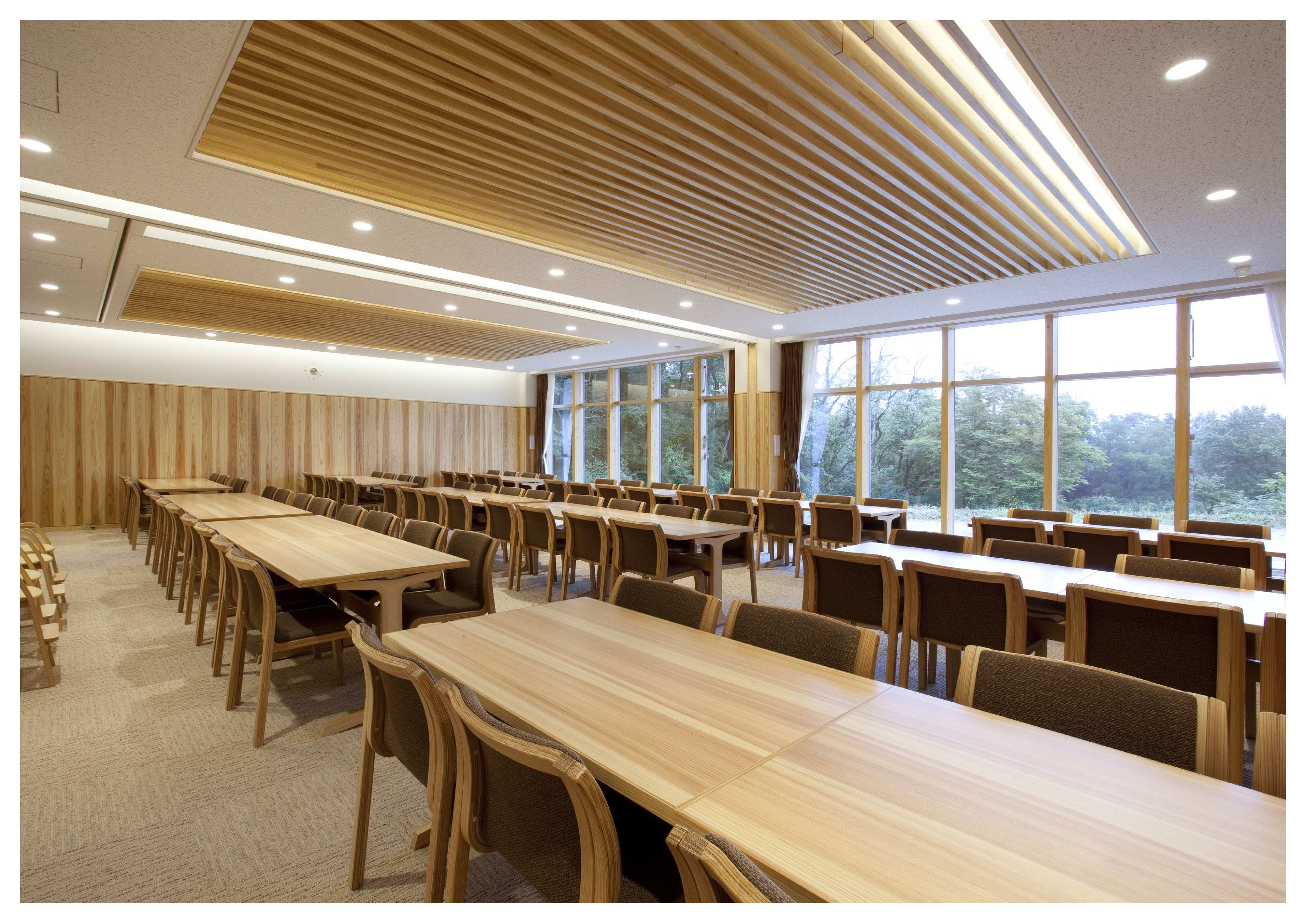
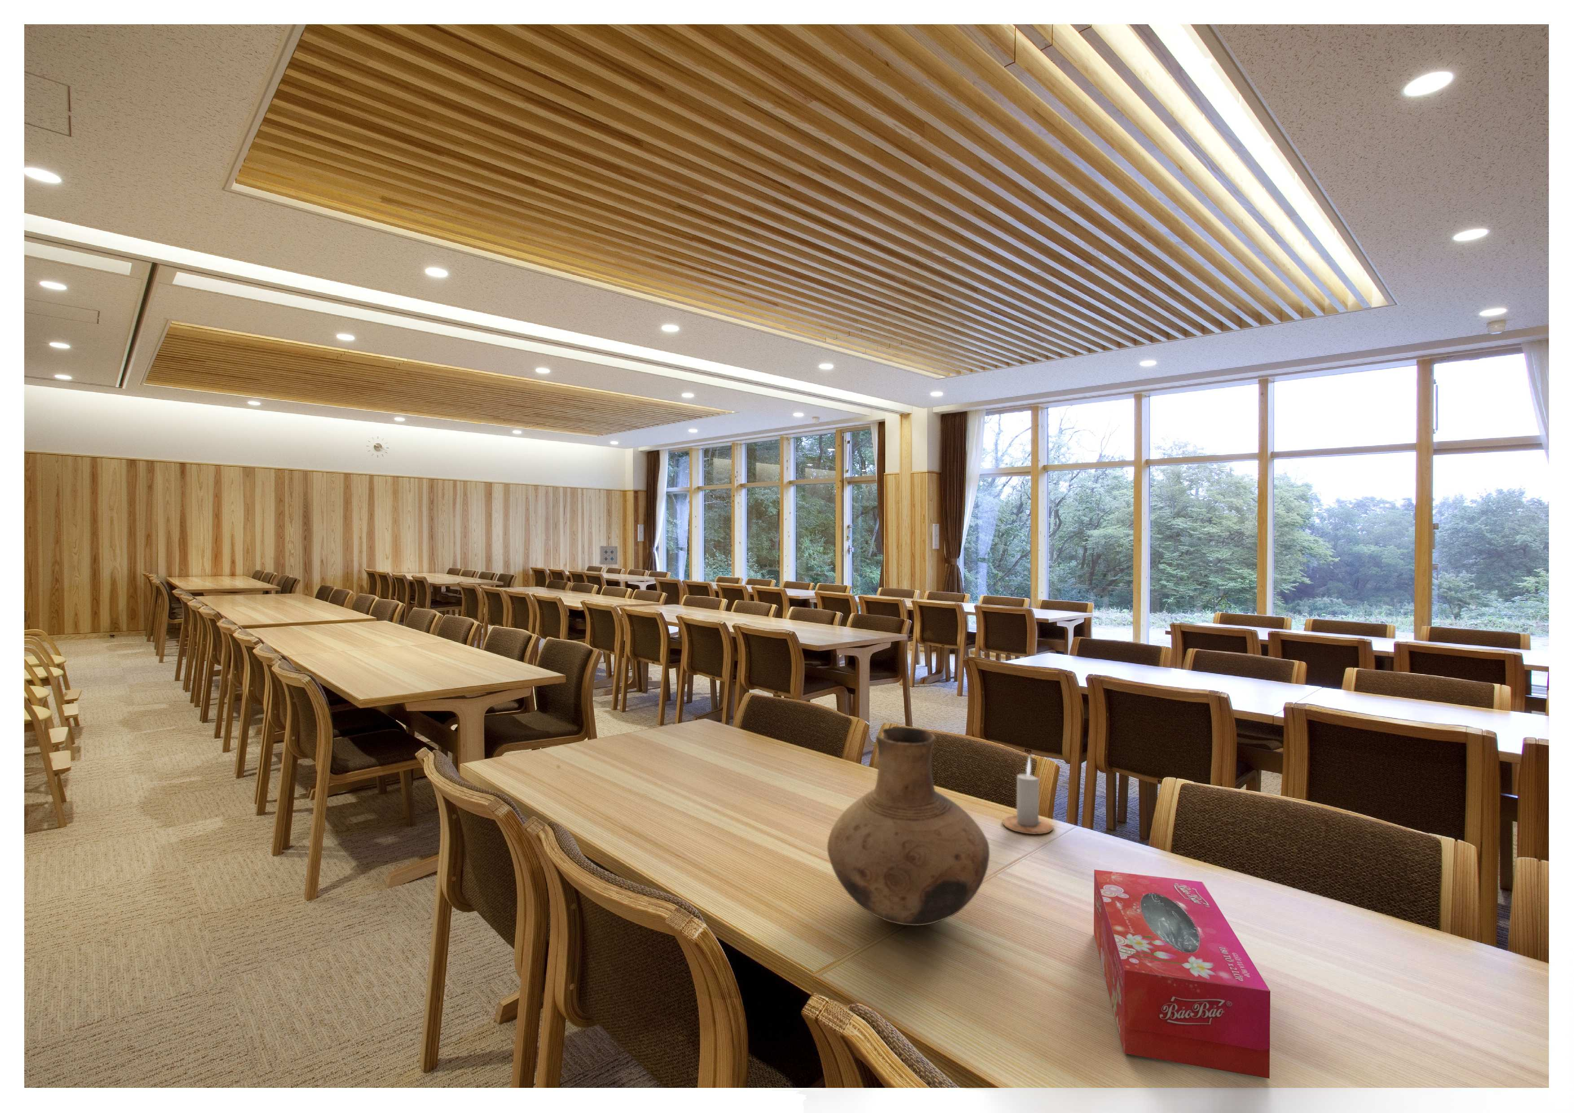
+ tissue box (1168, 958)
+ wall art (608, 555)
+ candle (1027, 790)
+ vase (907, 824)
